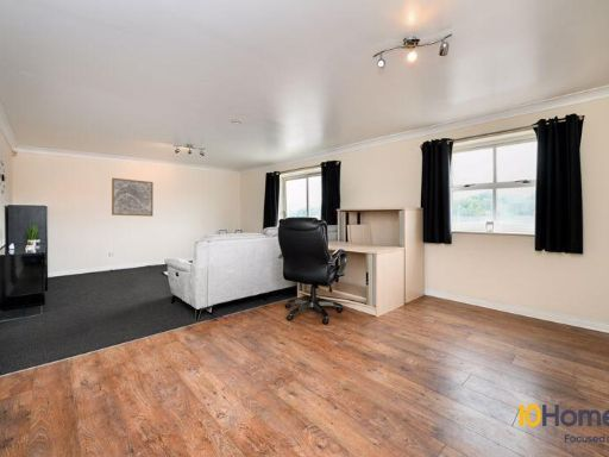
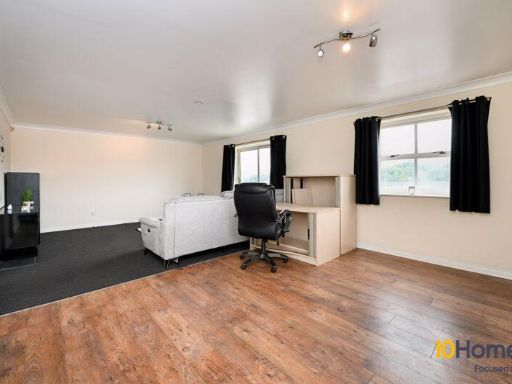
- wall art (133, 198)
